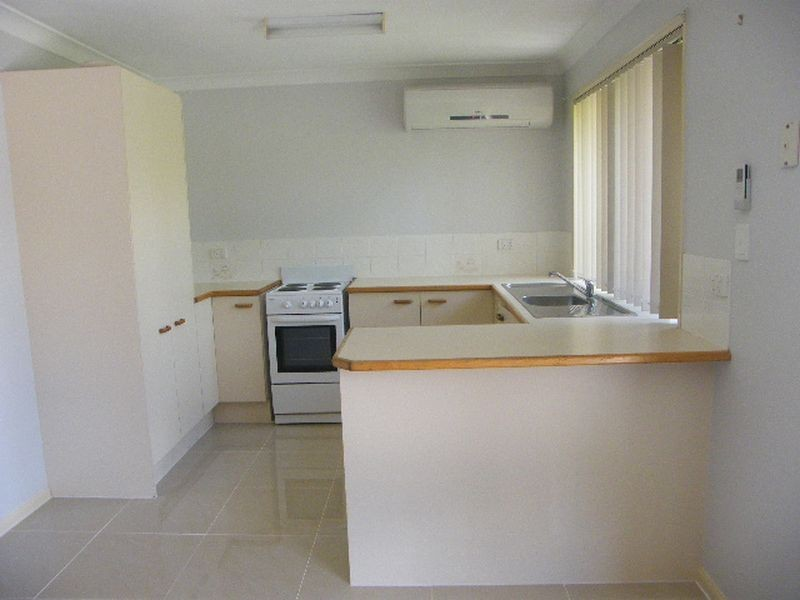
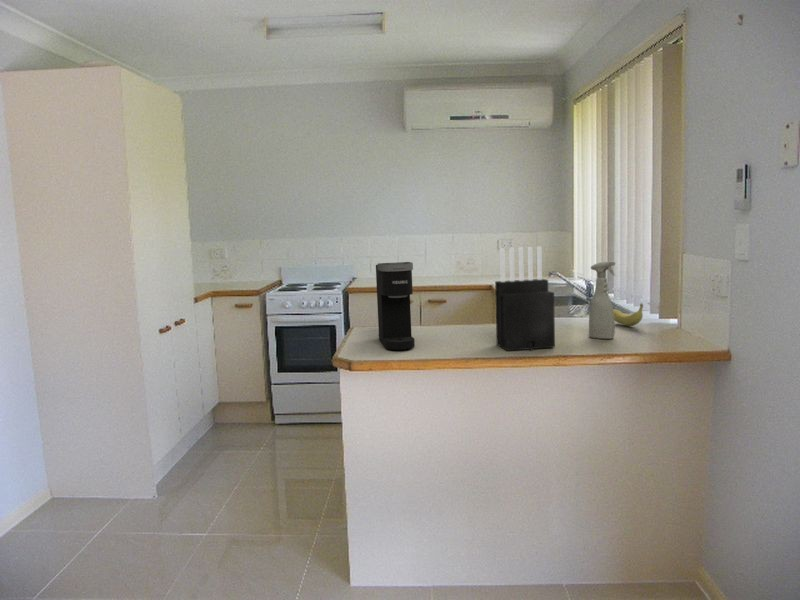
+ knife block (525, 297)
+ fruit (626, 314)
+ spray bottle (601, 299)
+ coffee maker (394, 303)
